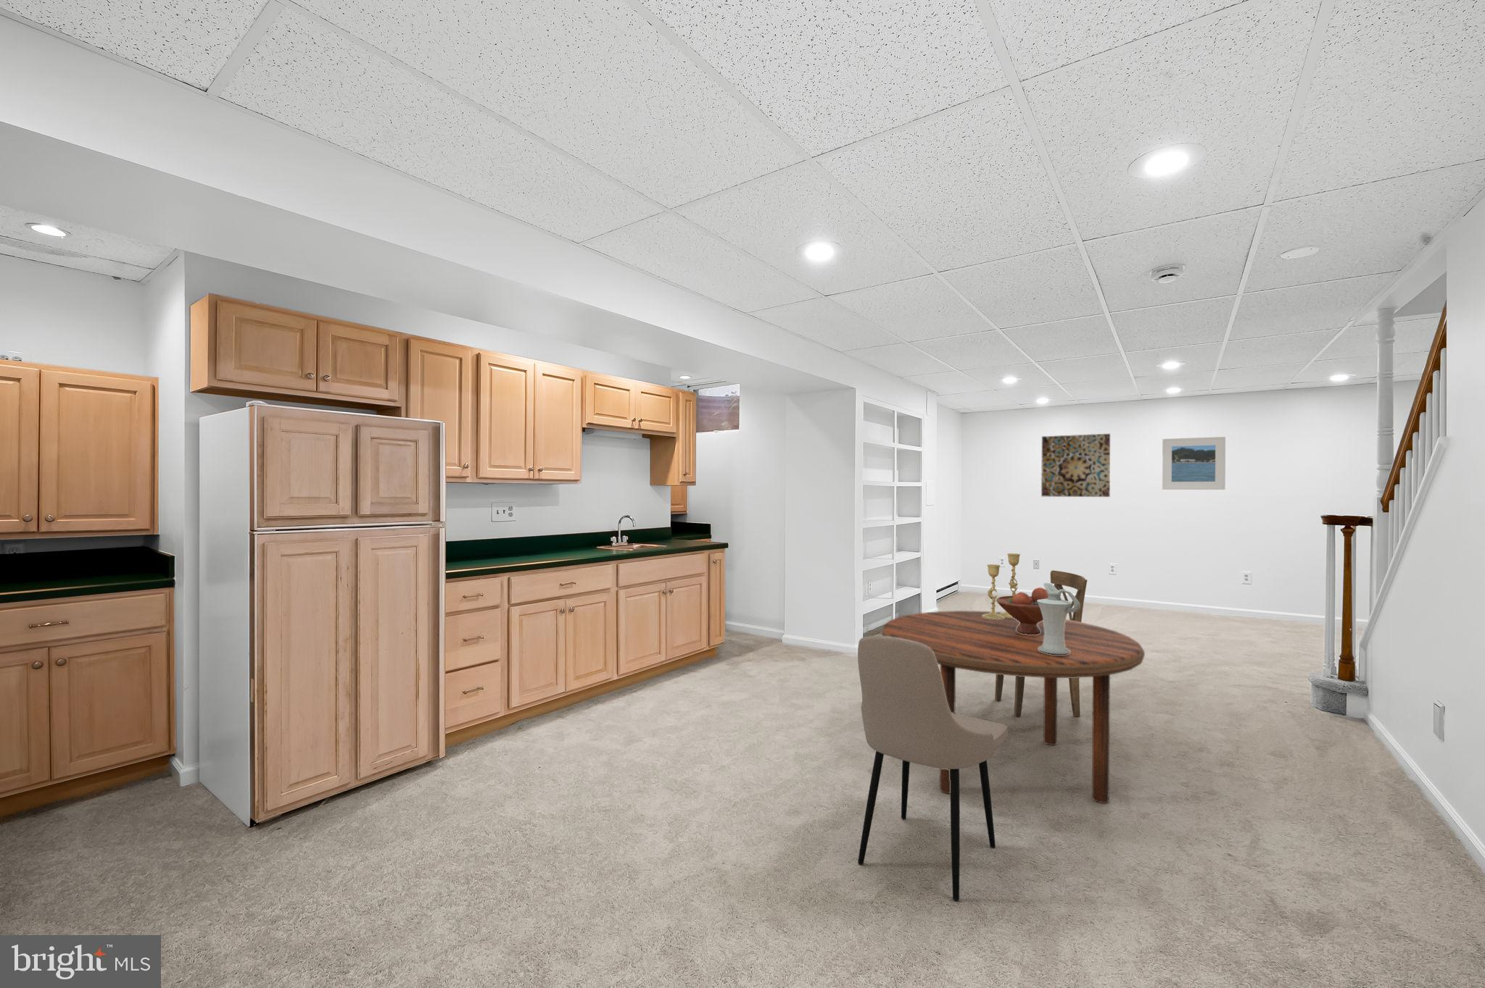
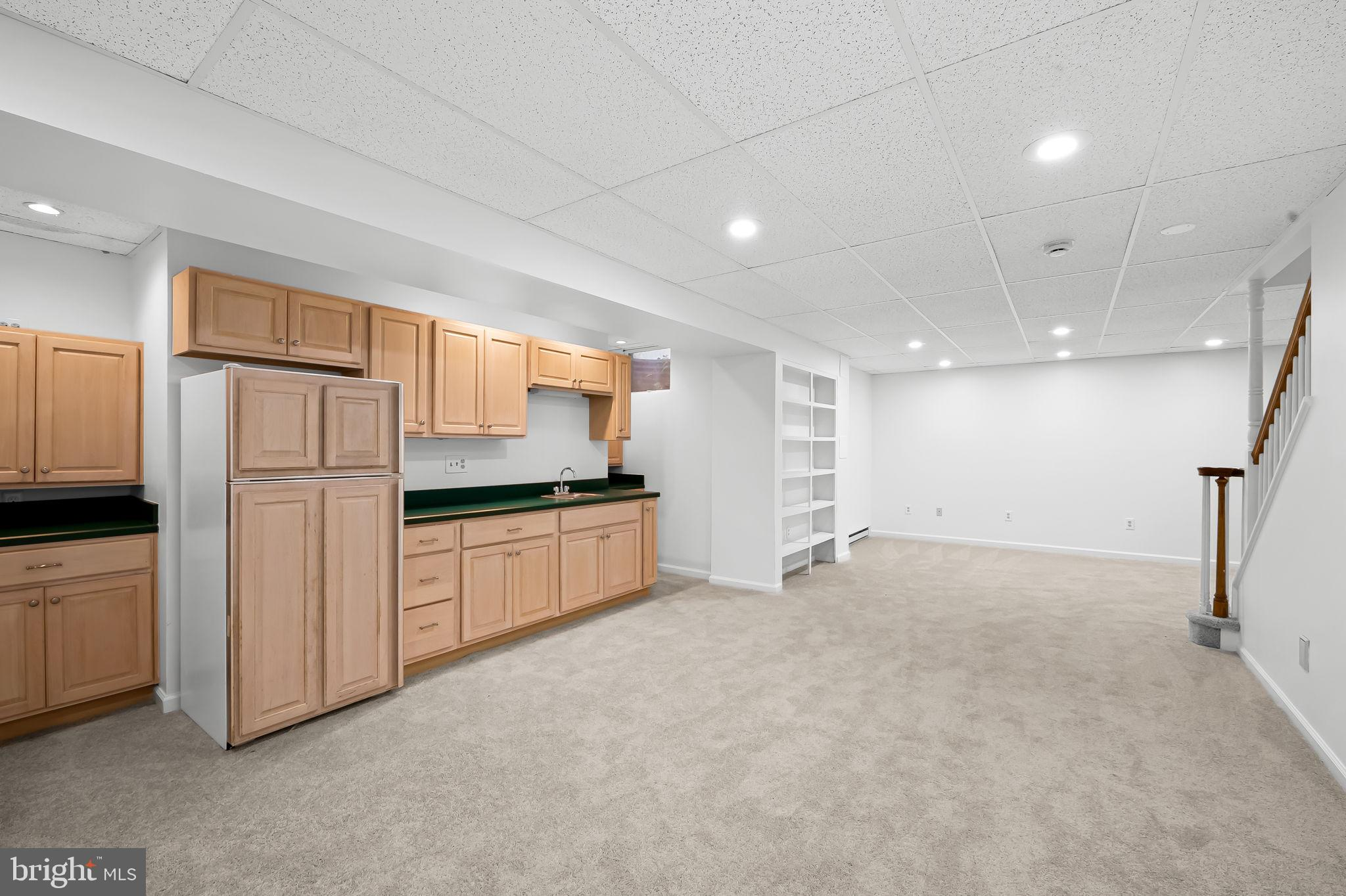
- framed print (1193, 463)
- candlestick (1008, 583)
- pitcher (1059, 619)
- wall art (1075, 465)
- dining chair (1069, 620)
- dining chair (923, 742)
- fruit bowl (1028, 610)
- dining table (1004, 675)
